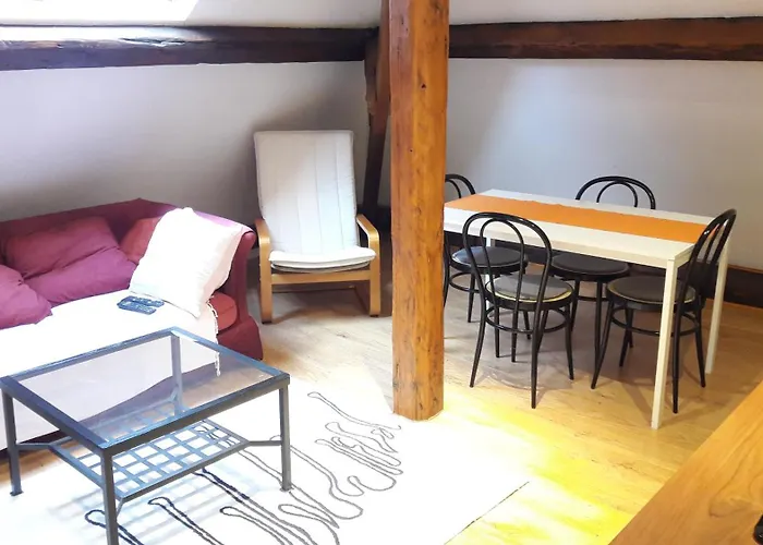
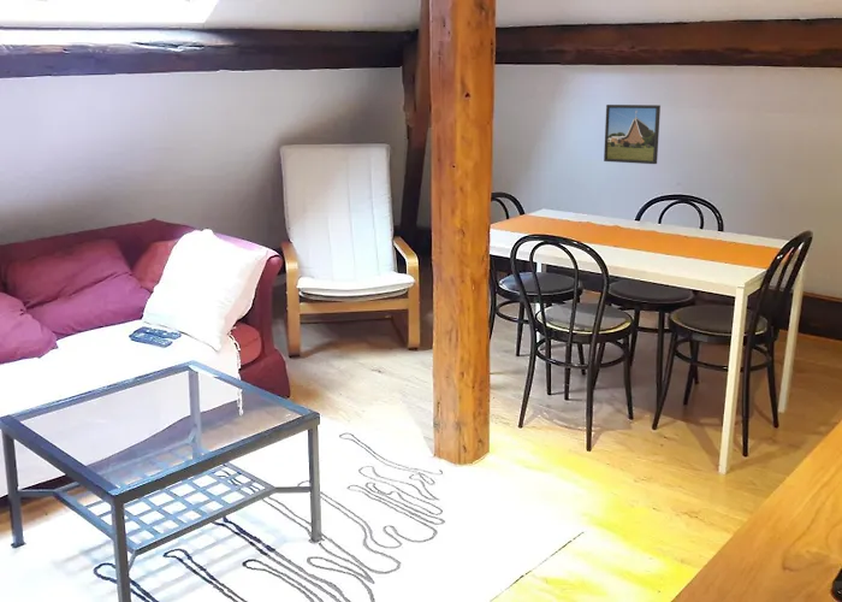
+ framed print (630, 134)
